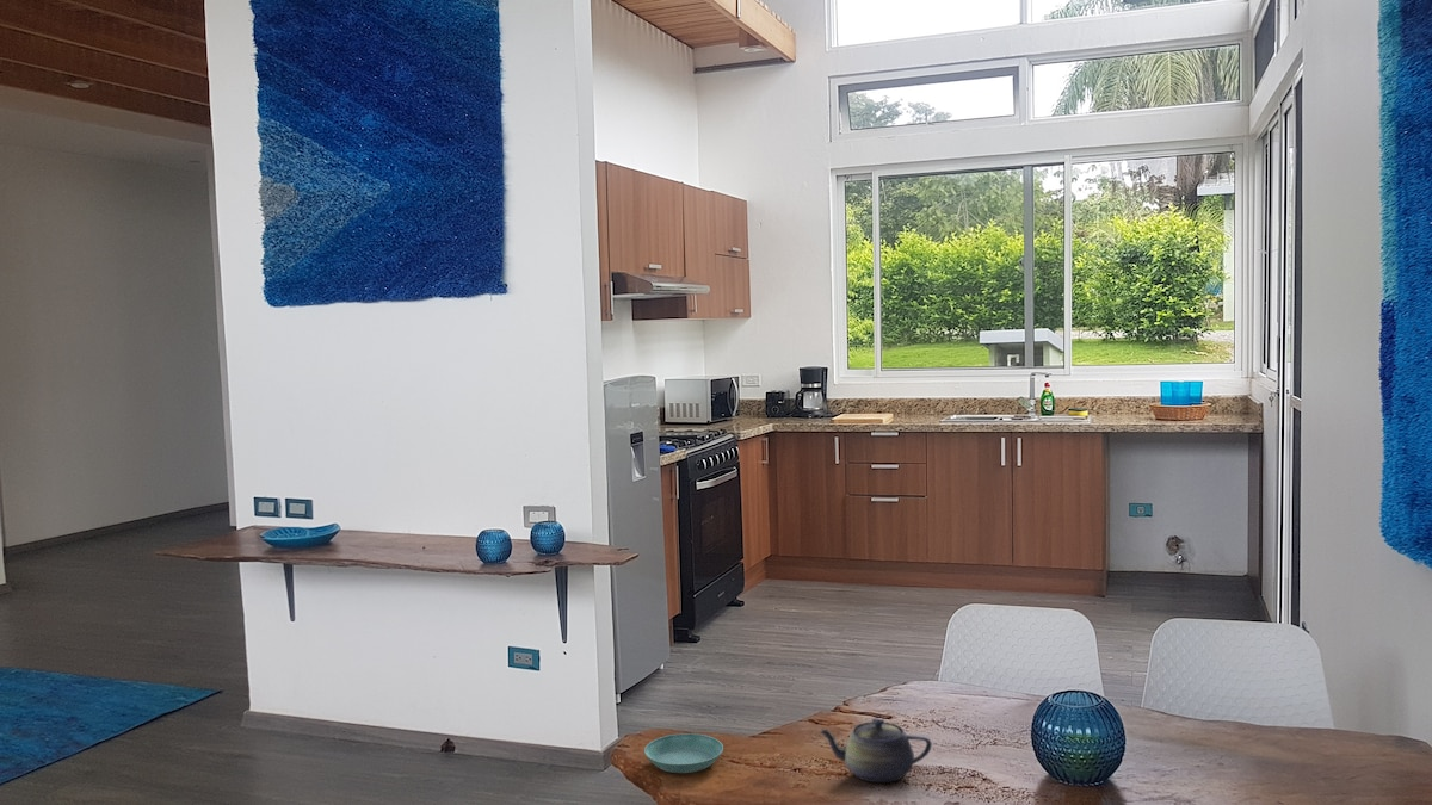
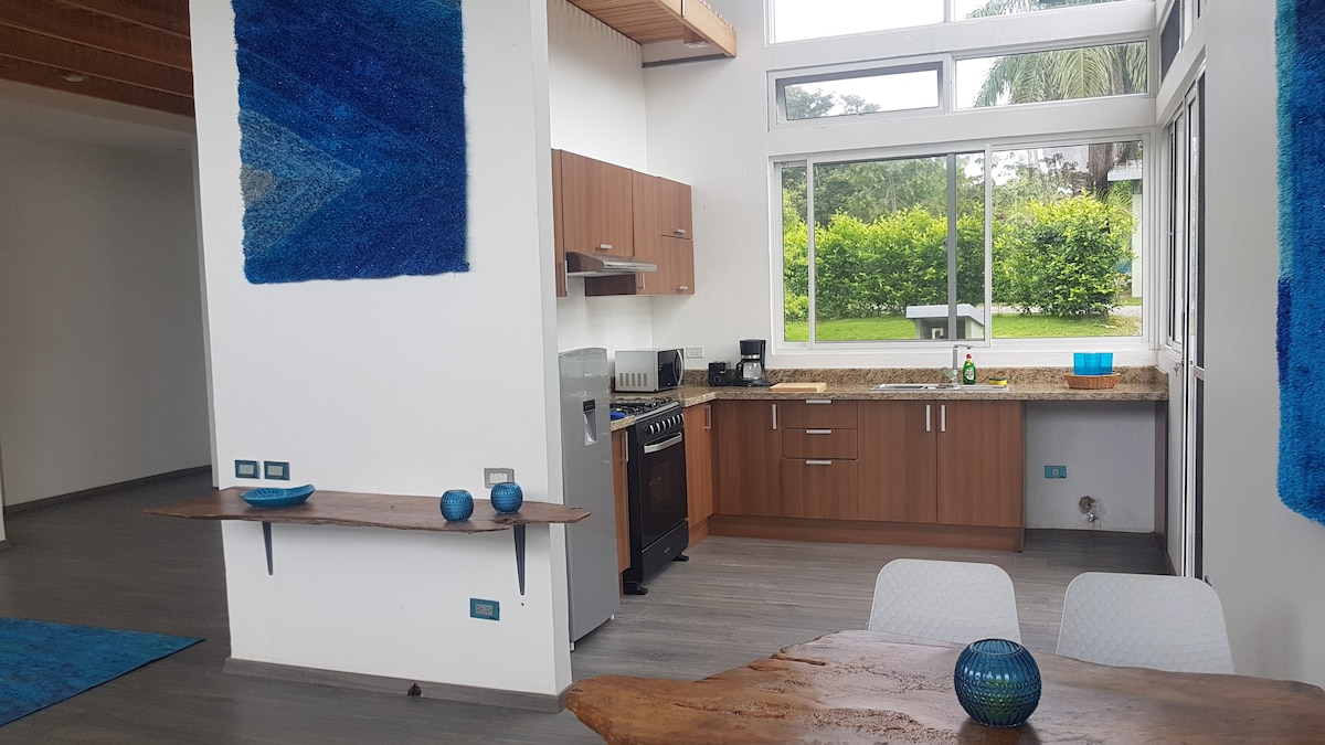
- teapot (875, 745)
- saucer (684, 755)
